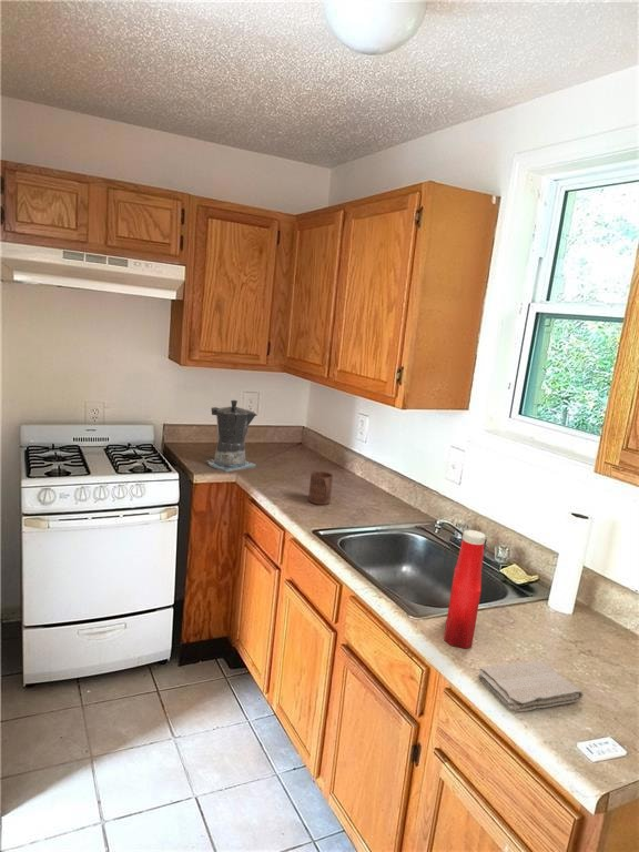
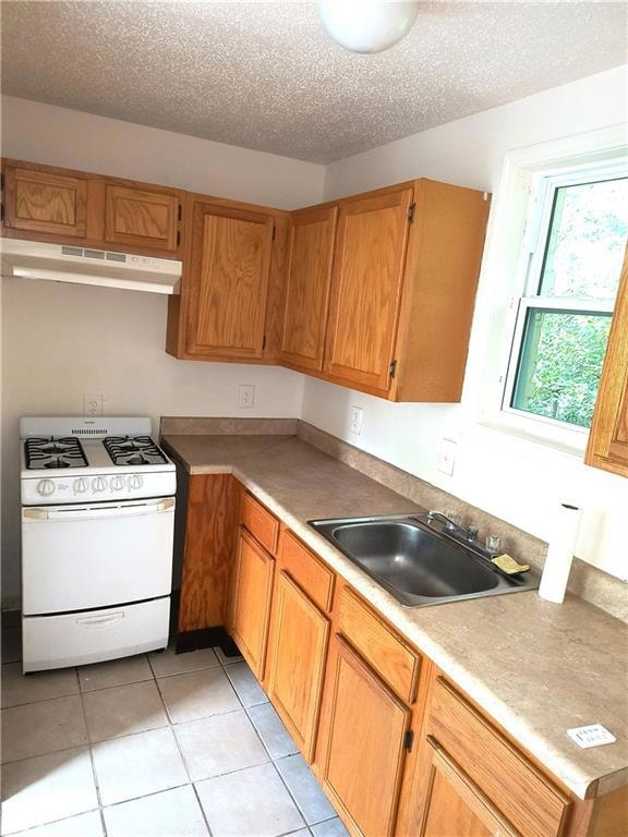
- cup (322, 488)
- coffee maker (231, 433)
- washcloth (528, 682)
- soap bottle (466, 584)
